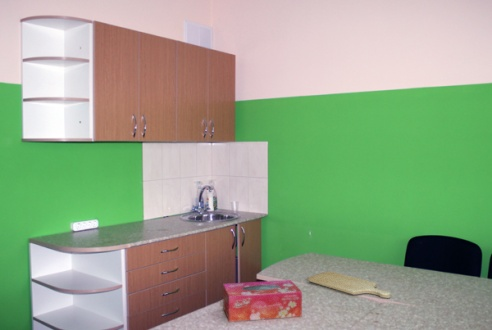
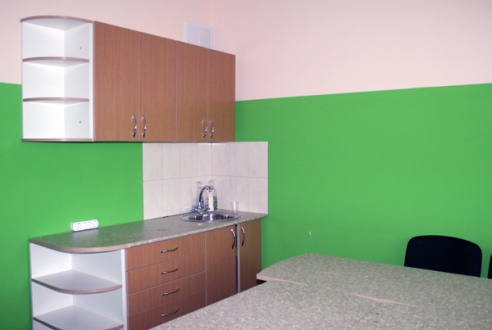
- chopping board (351, 284)
- tissue box (261, 299)
